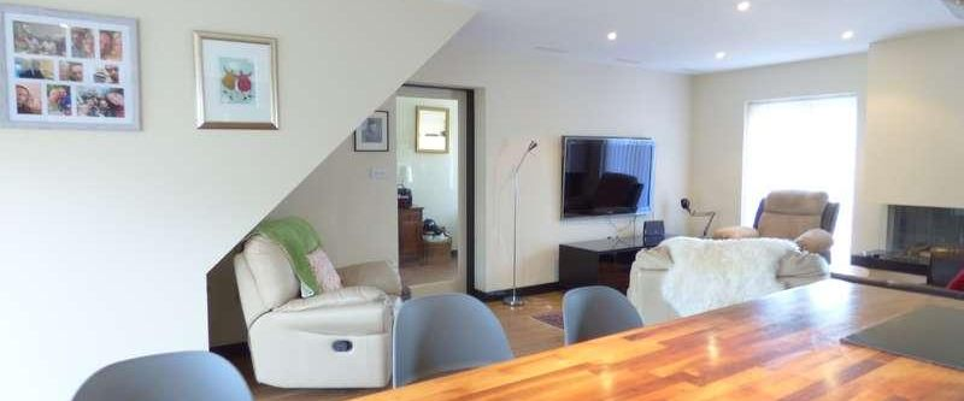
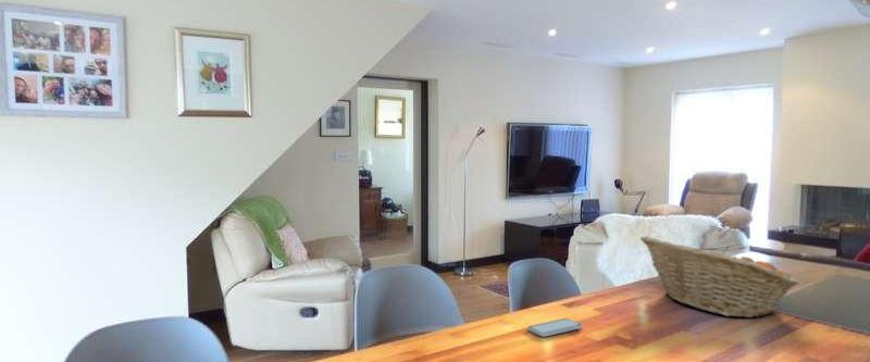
+ smartphone (555, 326)
+ fruit basket (712, 271)
